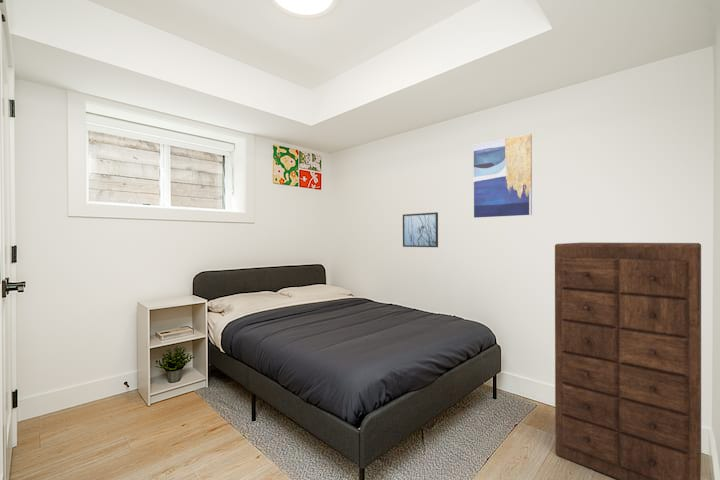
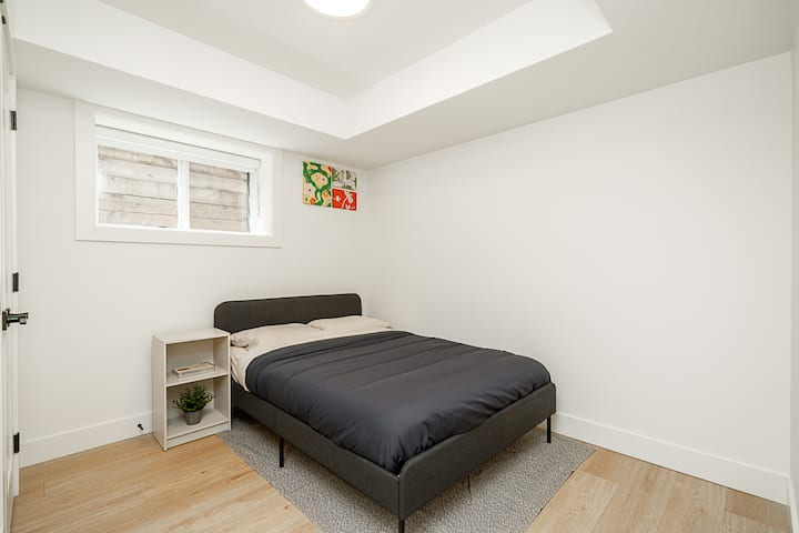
- wall art (501, 178)
- dresser (627, 350)
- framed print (419, 230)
